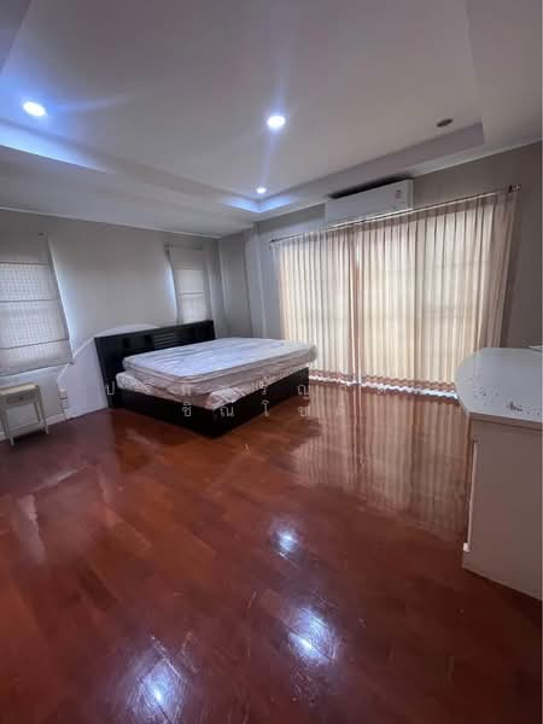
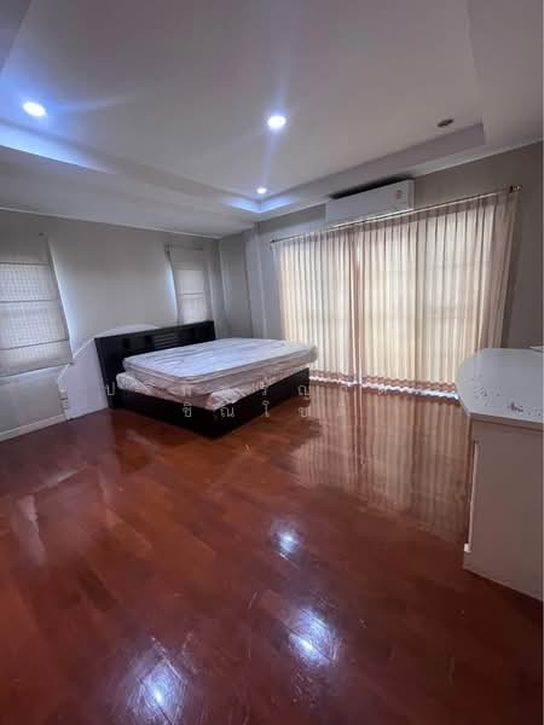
- nightstand (22, 405)
